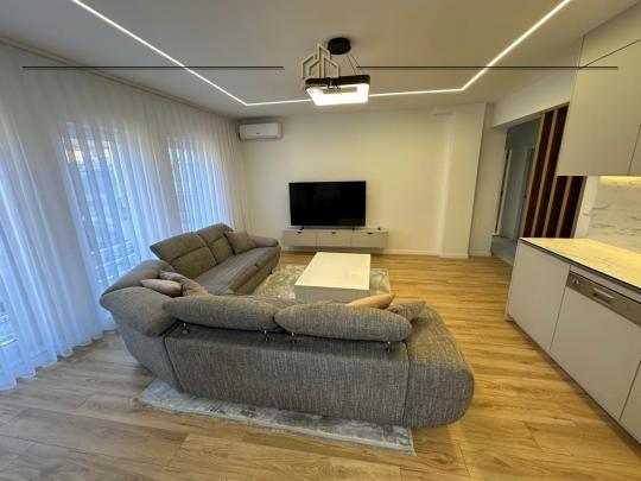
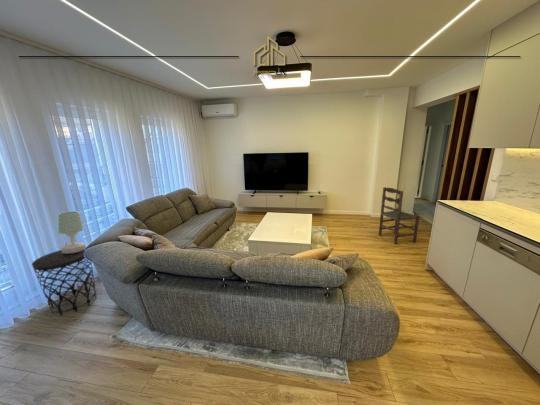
+ table lamp (69, 232)
+ side table (69, 280)
+ dining chair (398, 213)
